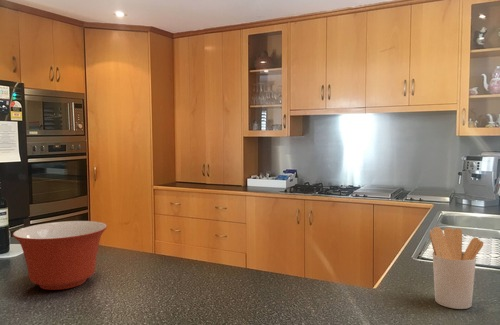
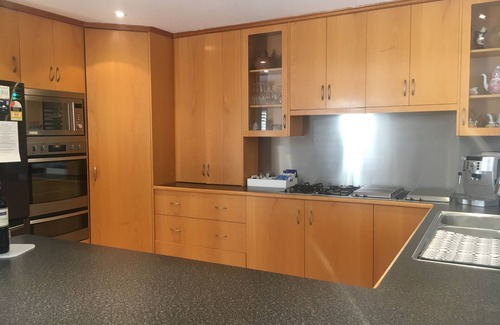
- utensil holder (451, 264)
- mixing bowl (62, 255)
